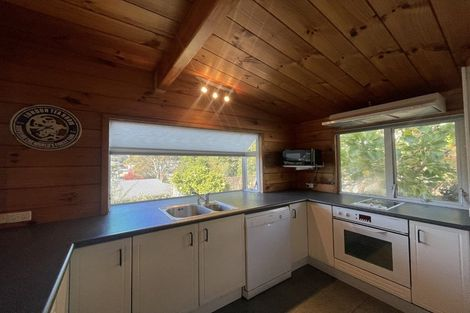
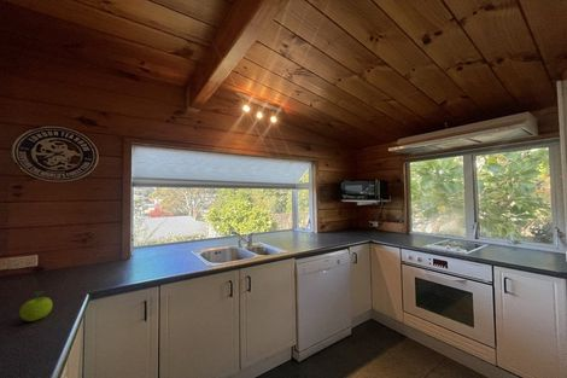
+ fruit (37, 303)
